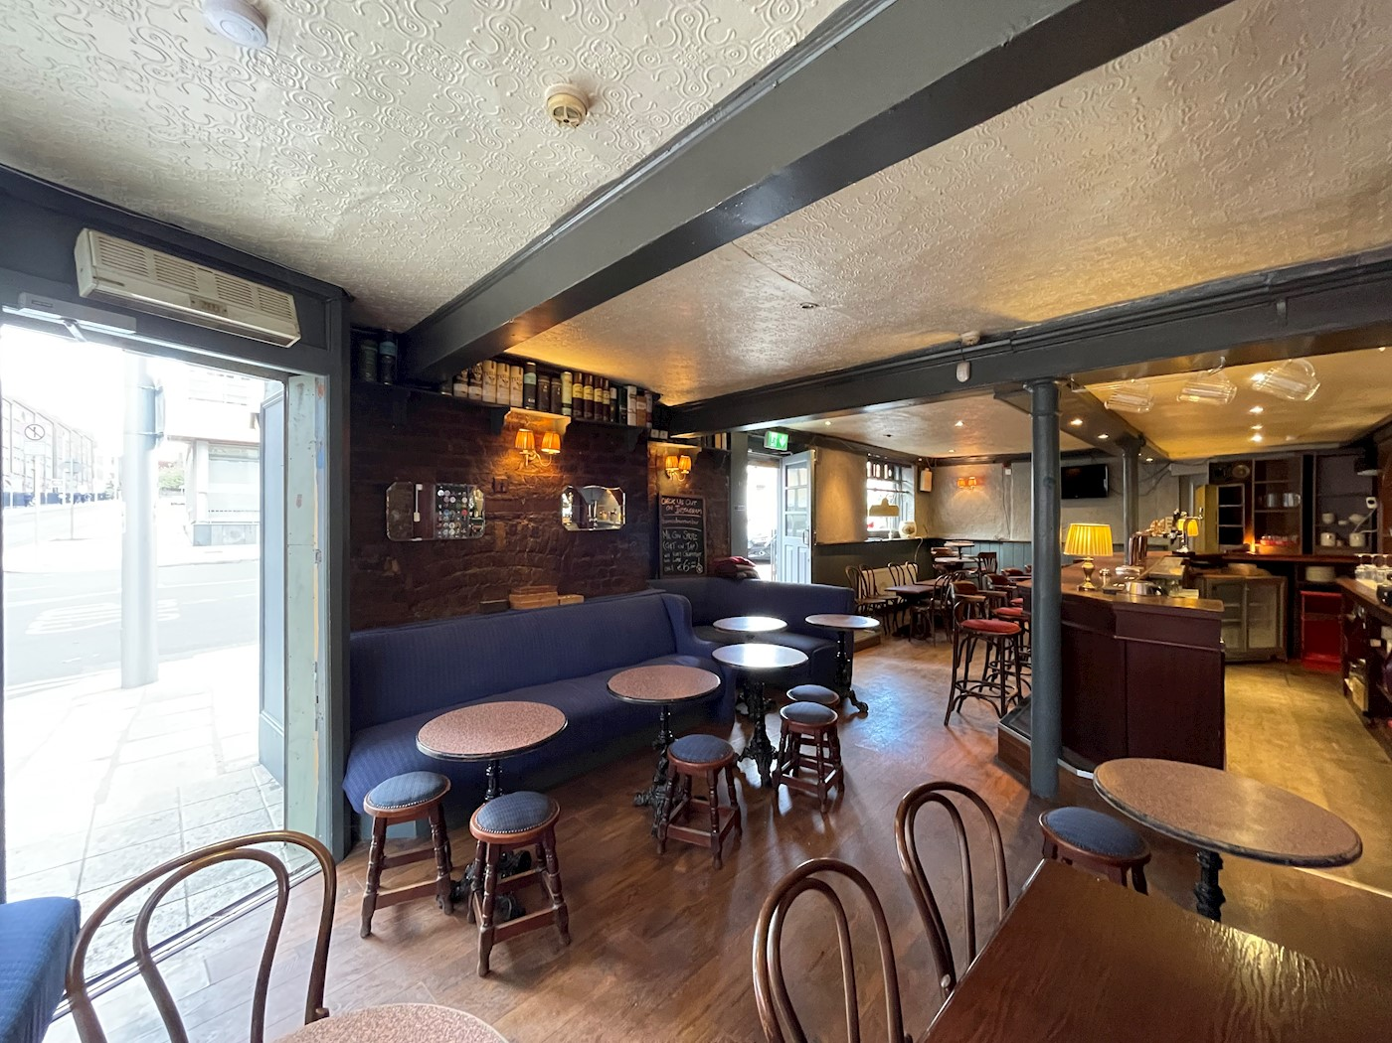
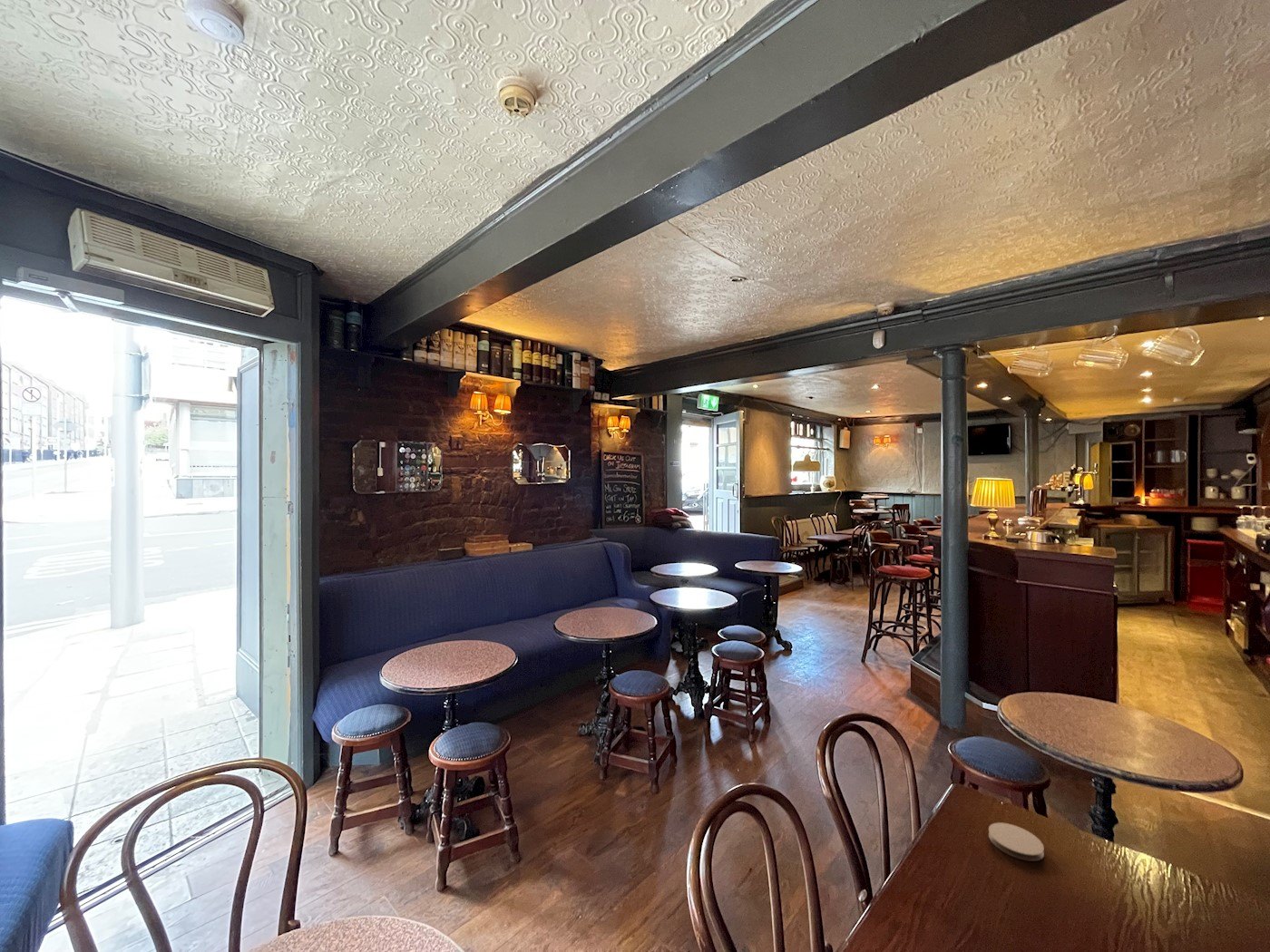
+ coaster (1015, 840)
